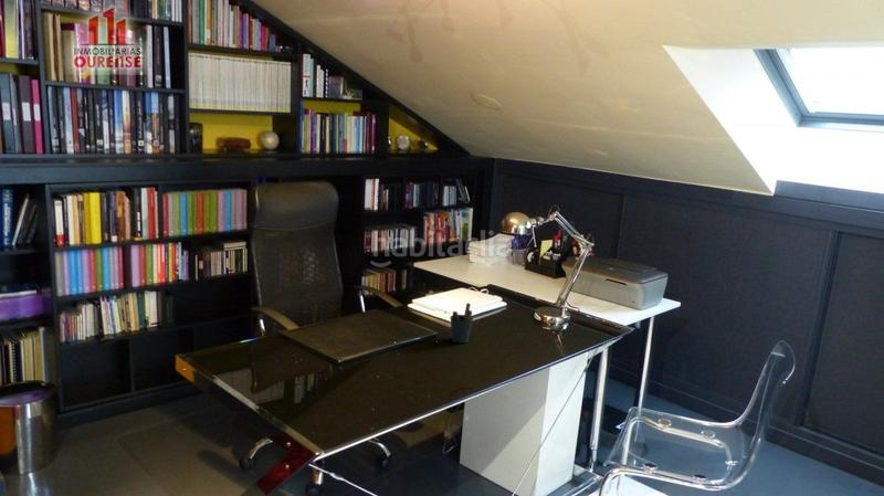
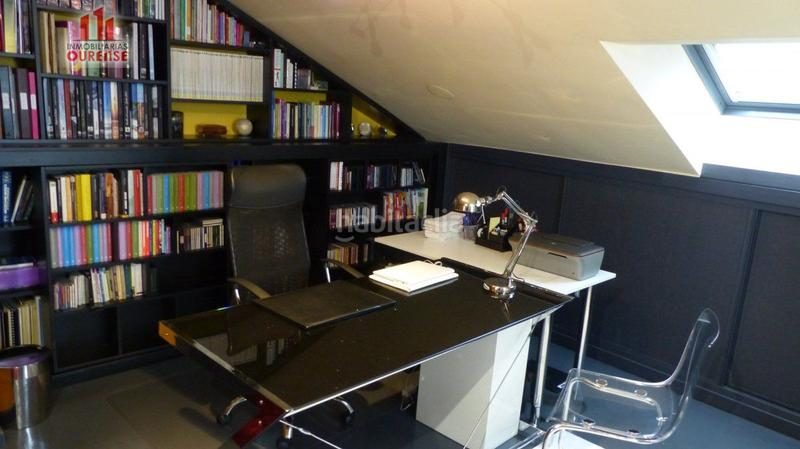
- pen holder (461, 323)
